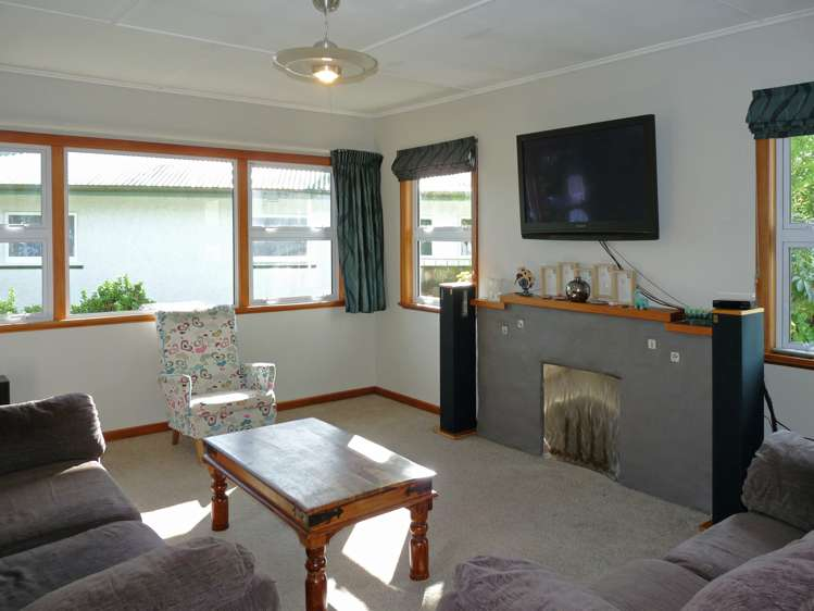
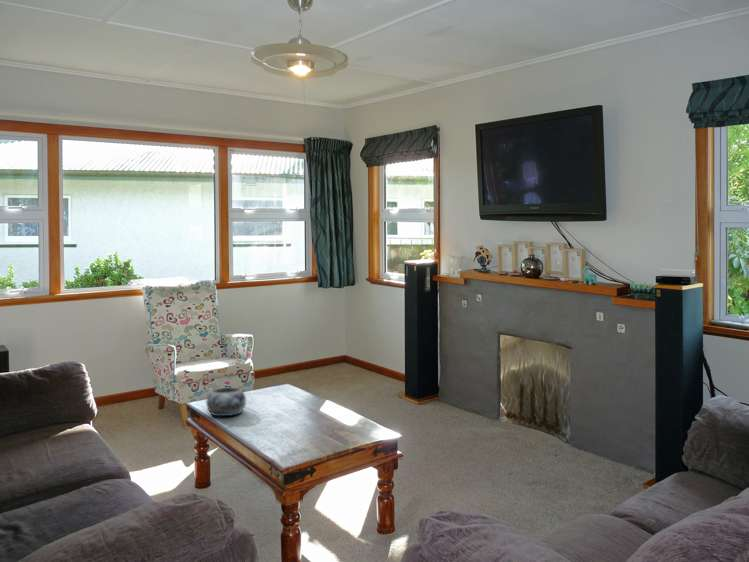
+ decorative bowl (226, 401)
